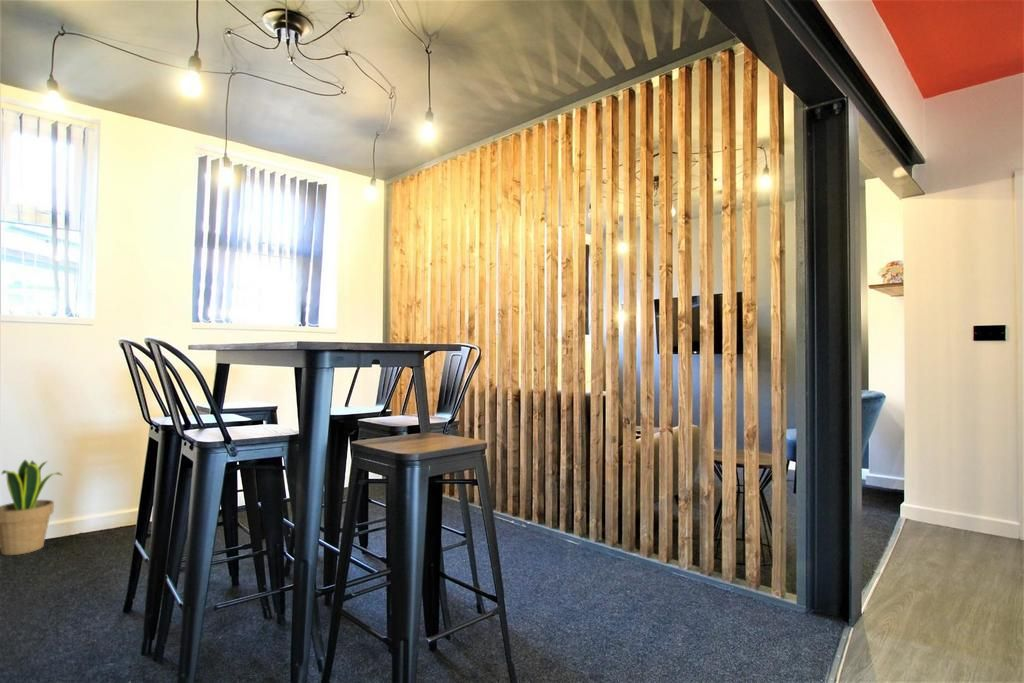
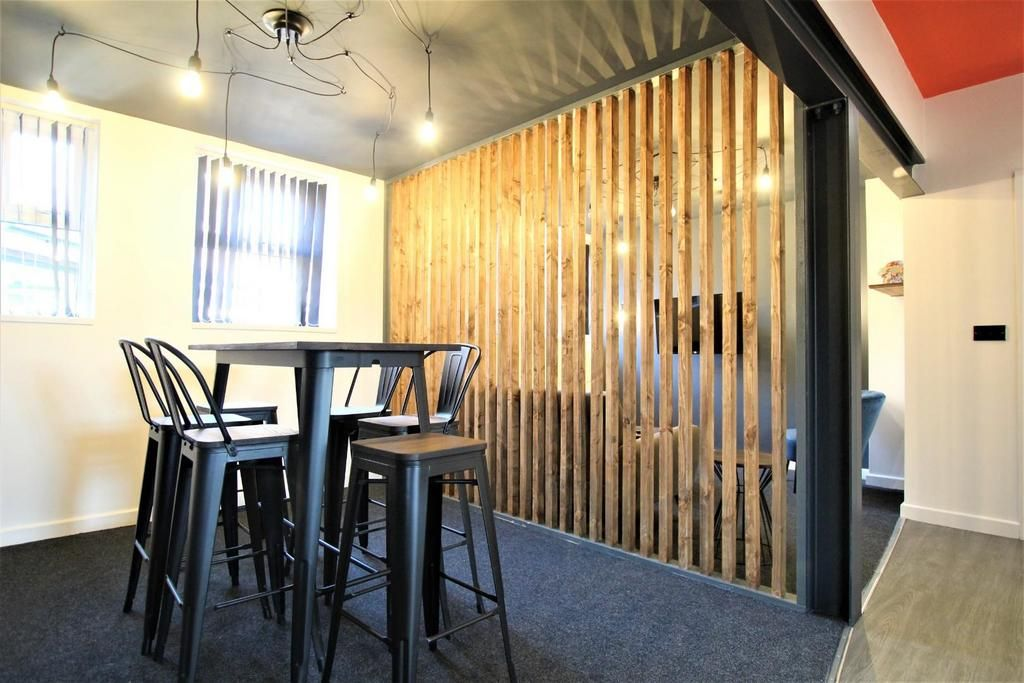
- potted plant (28, 503)
